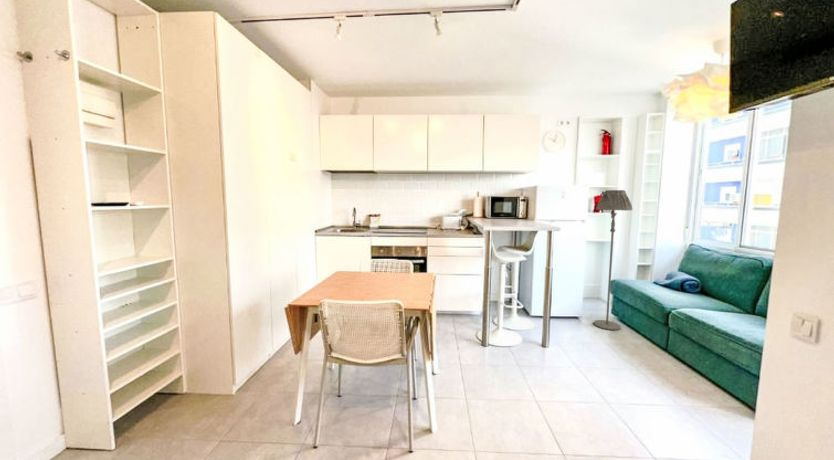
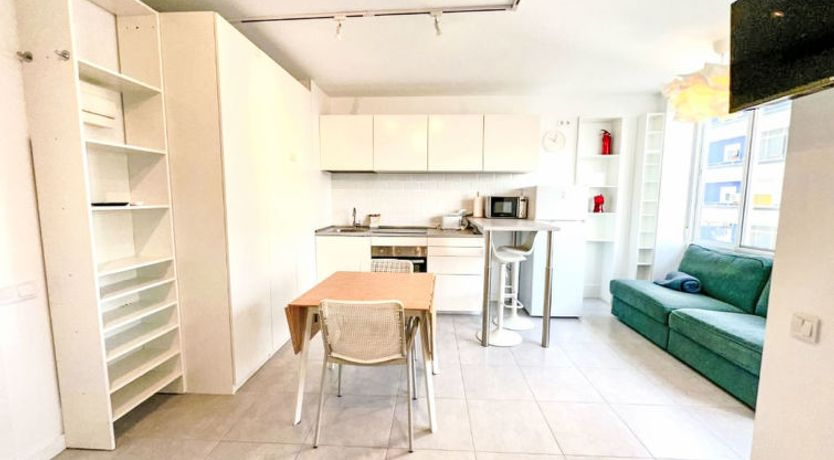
- floor lamp (610, 259)
